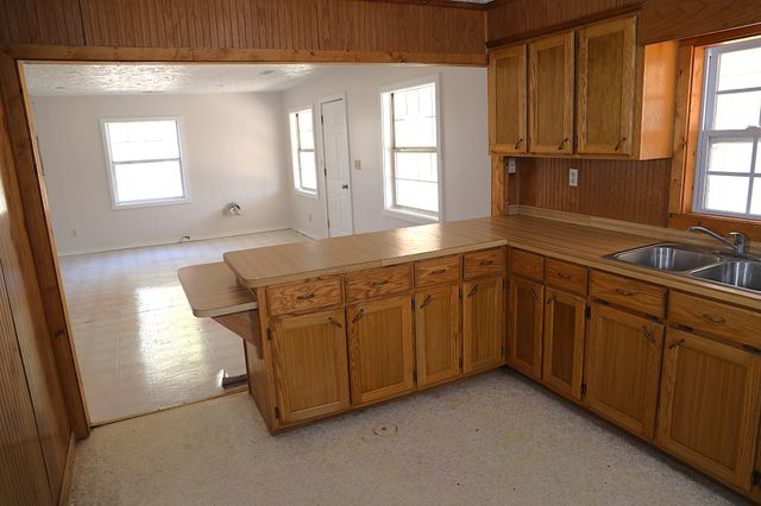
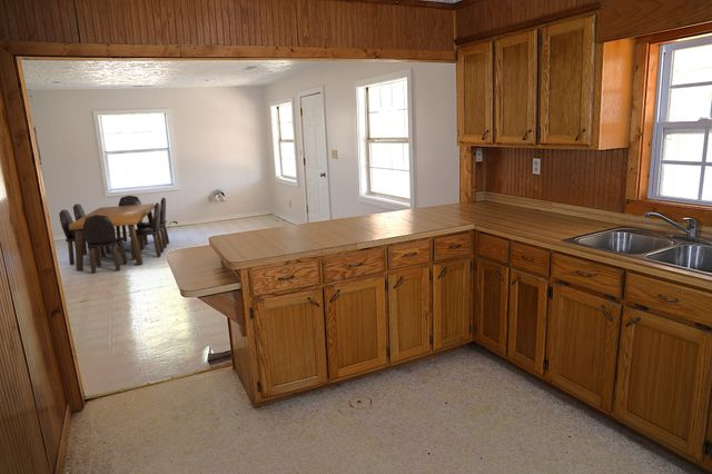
+ dining table (118, 229)
